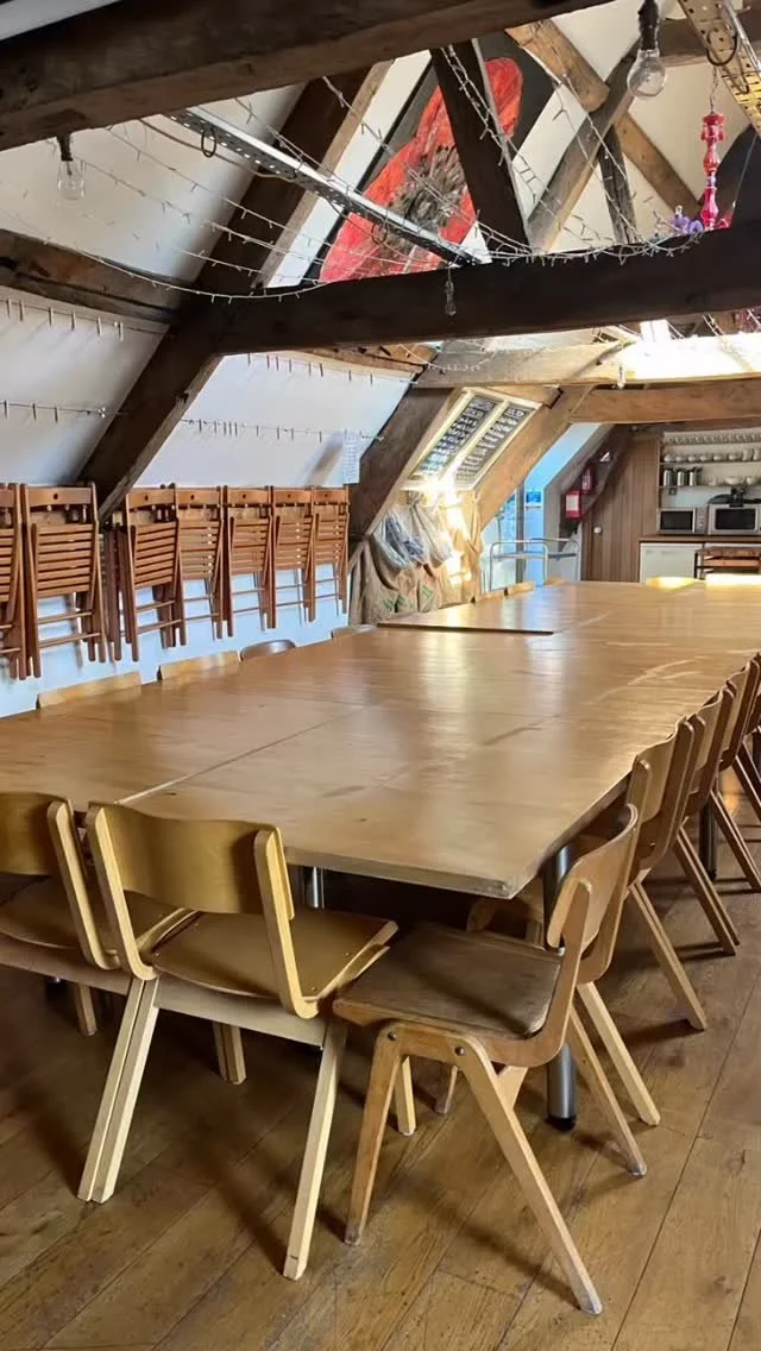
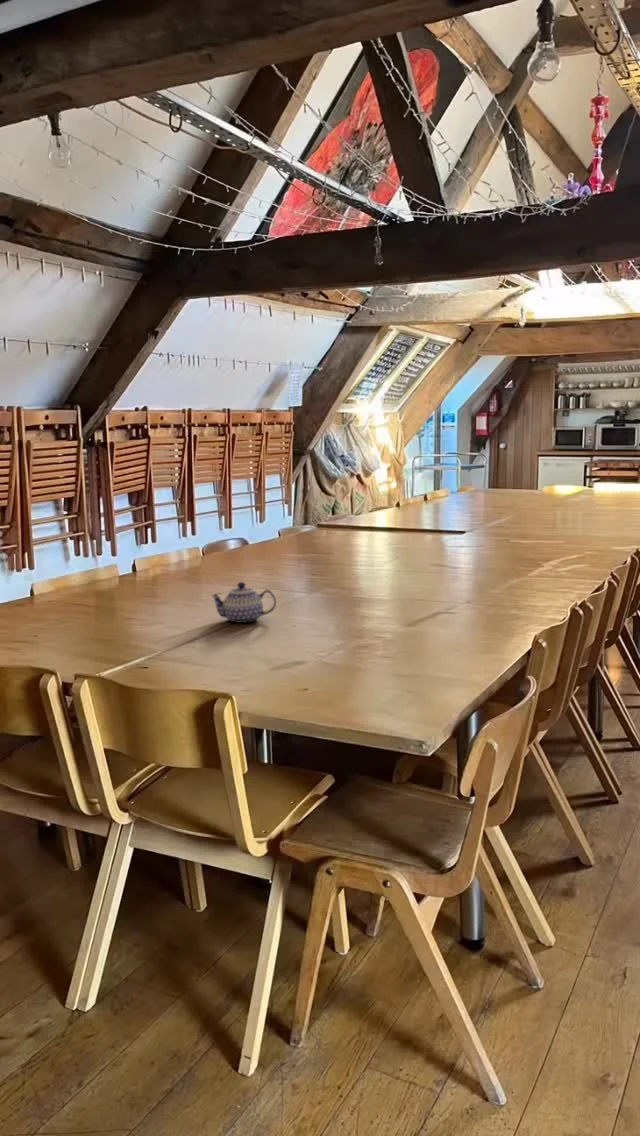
+ teapot (243, 600)
